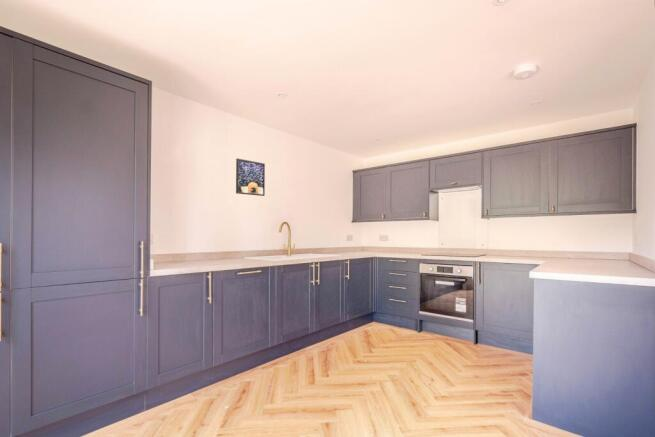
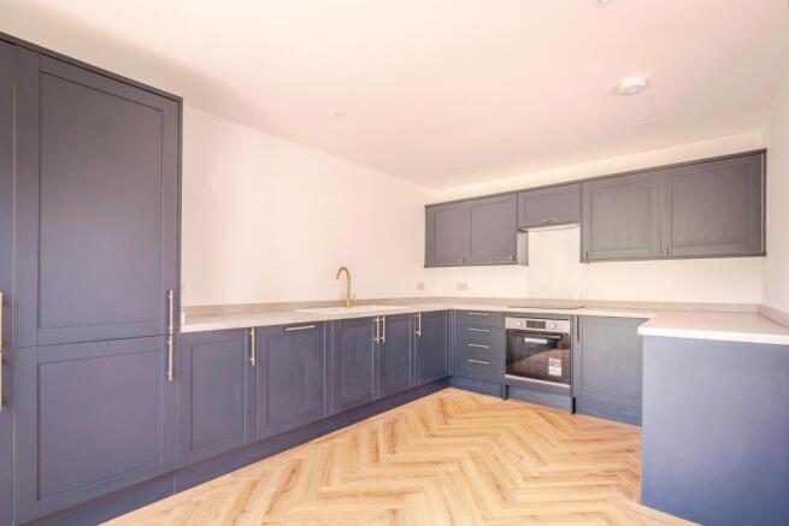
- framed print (250, 177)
